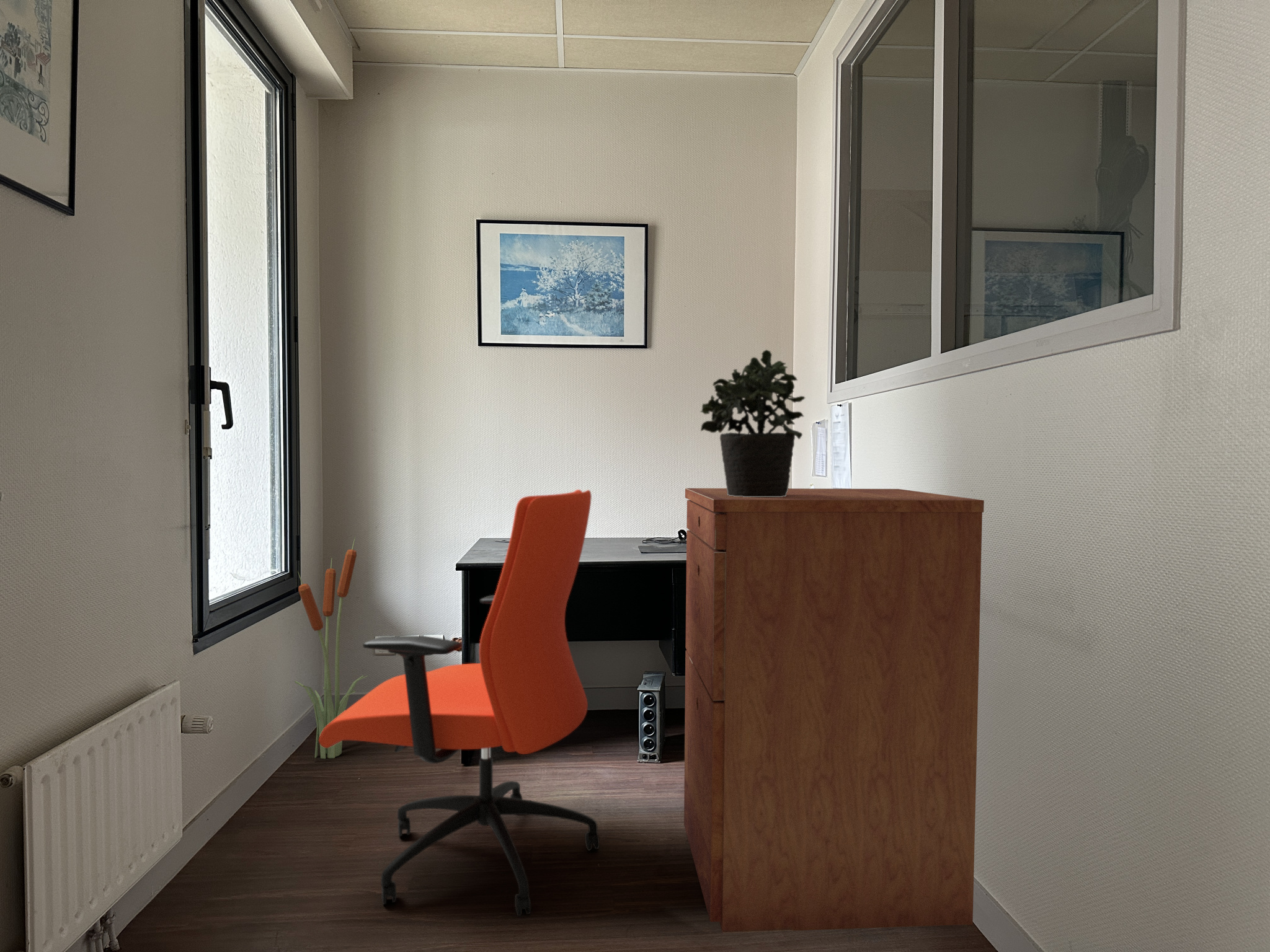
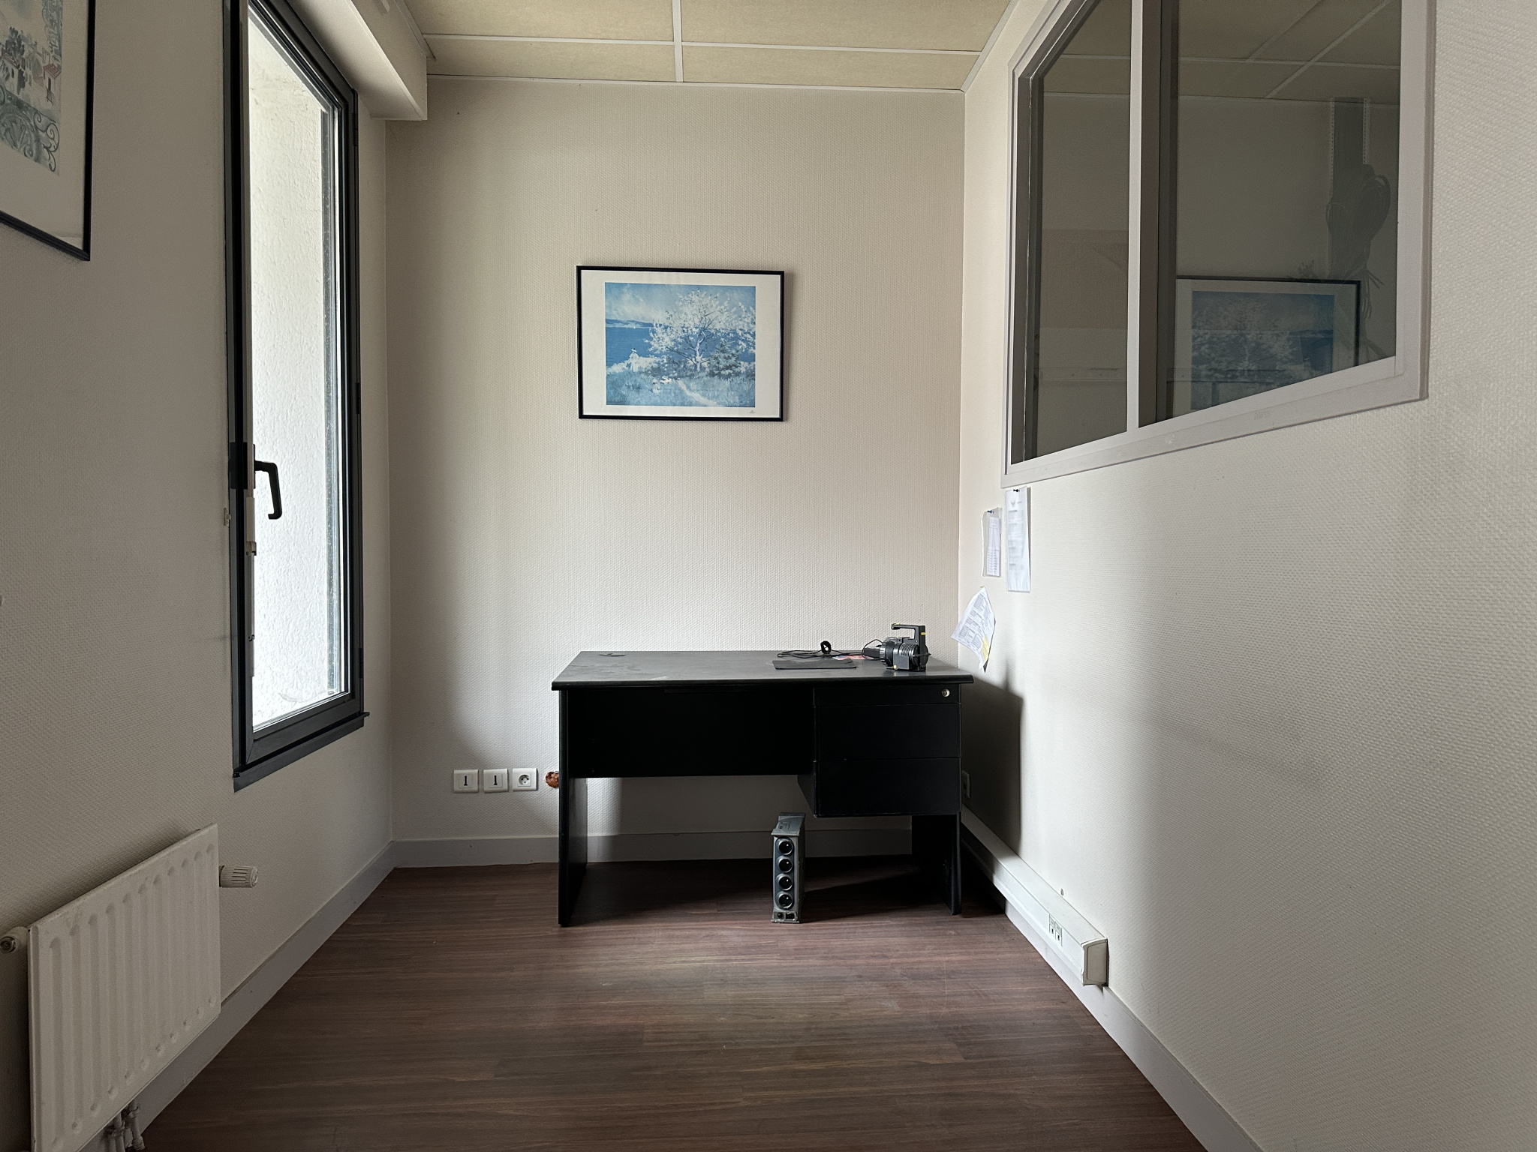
- potted plant (758, 423)
- decorative plant (335, 647)
- filing cabinet (815, 684)
- office chair (476, 674)
